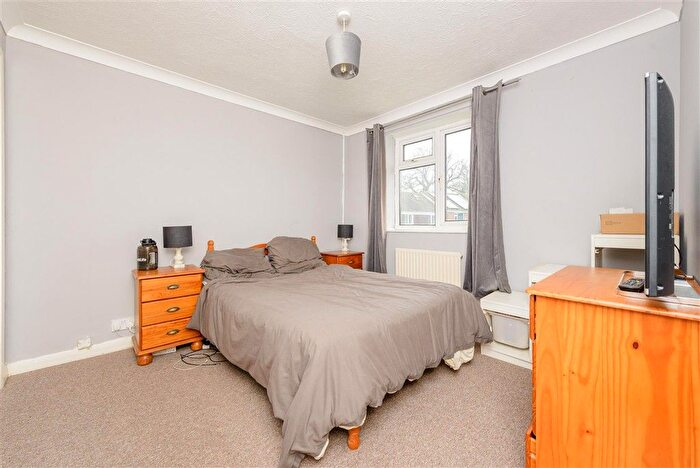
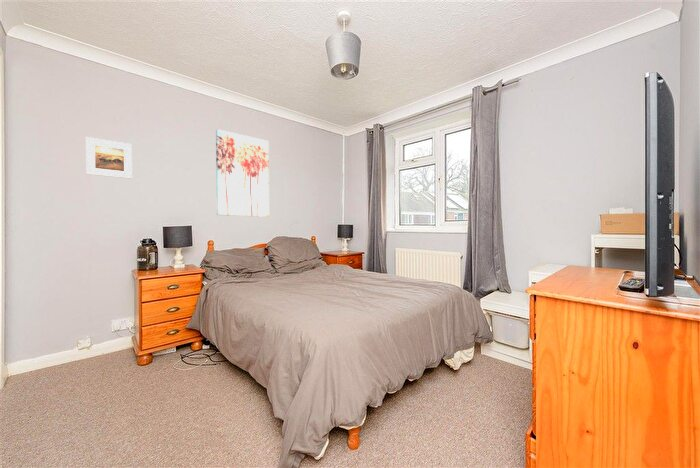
+ wall art (244, 175)
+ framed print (109, 158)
